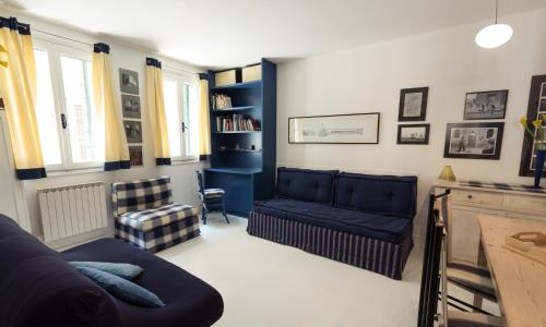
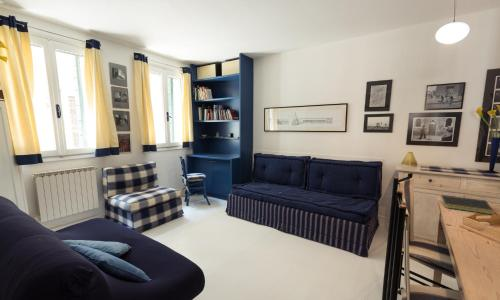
+ notepad (465, 203)
